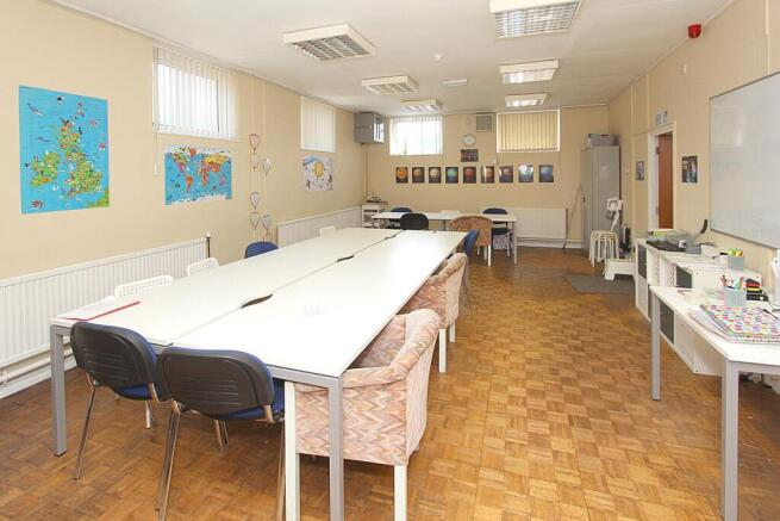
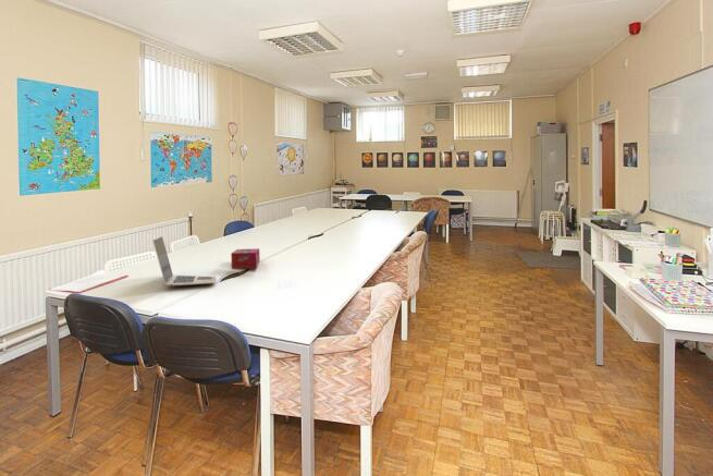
+ tissue box (246, 258)
+ laptop (186, 276)
